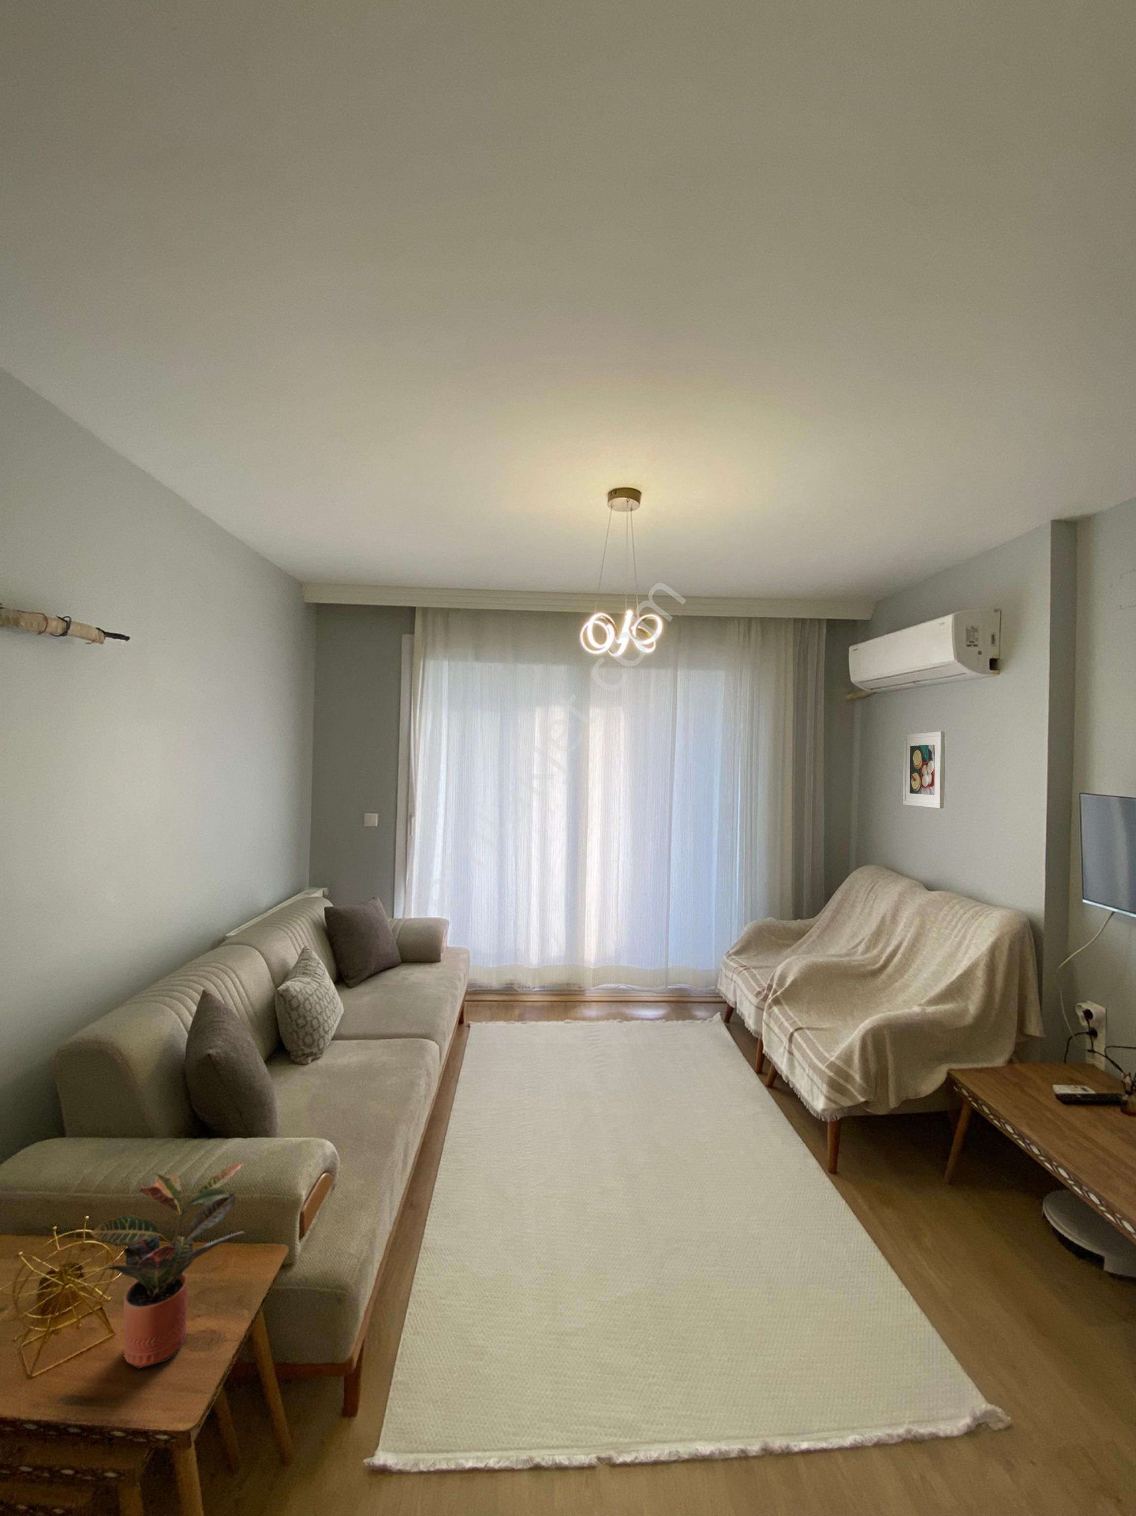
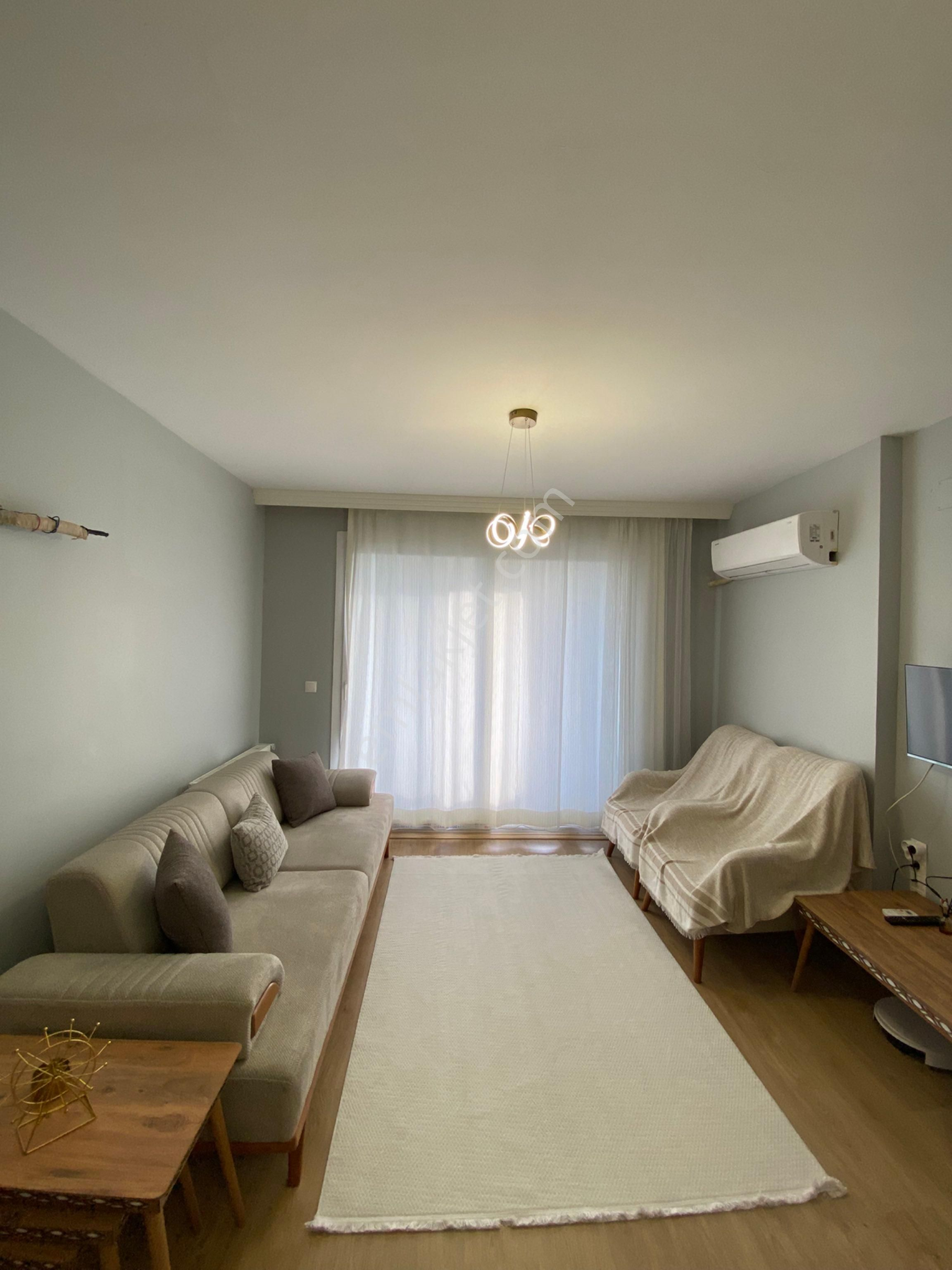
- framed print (922, 770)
- potted plant (177, 1245)
